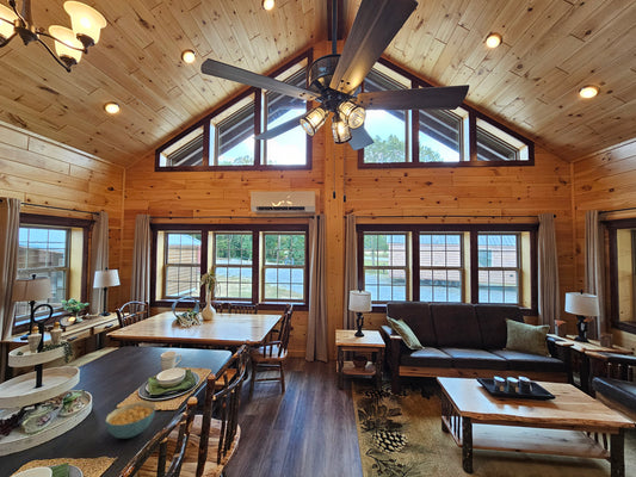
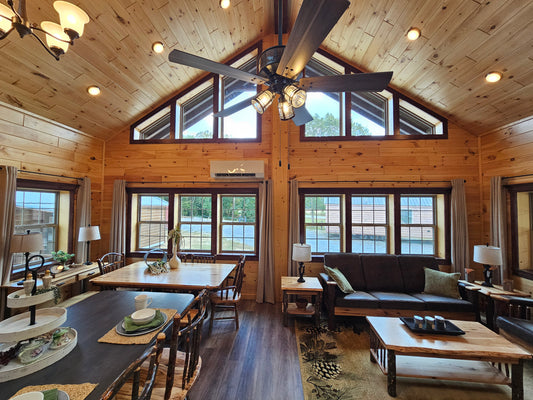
- cereal bowl (131, 422)
